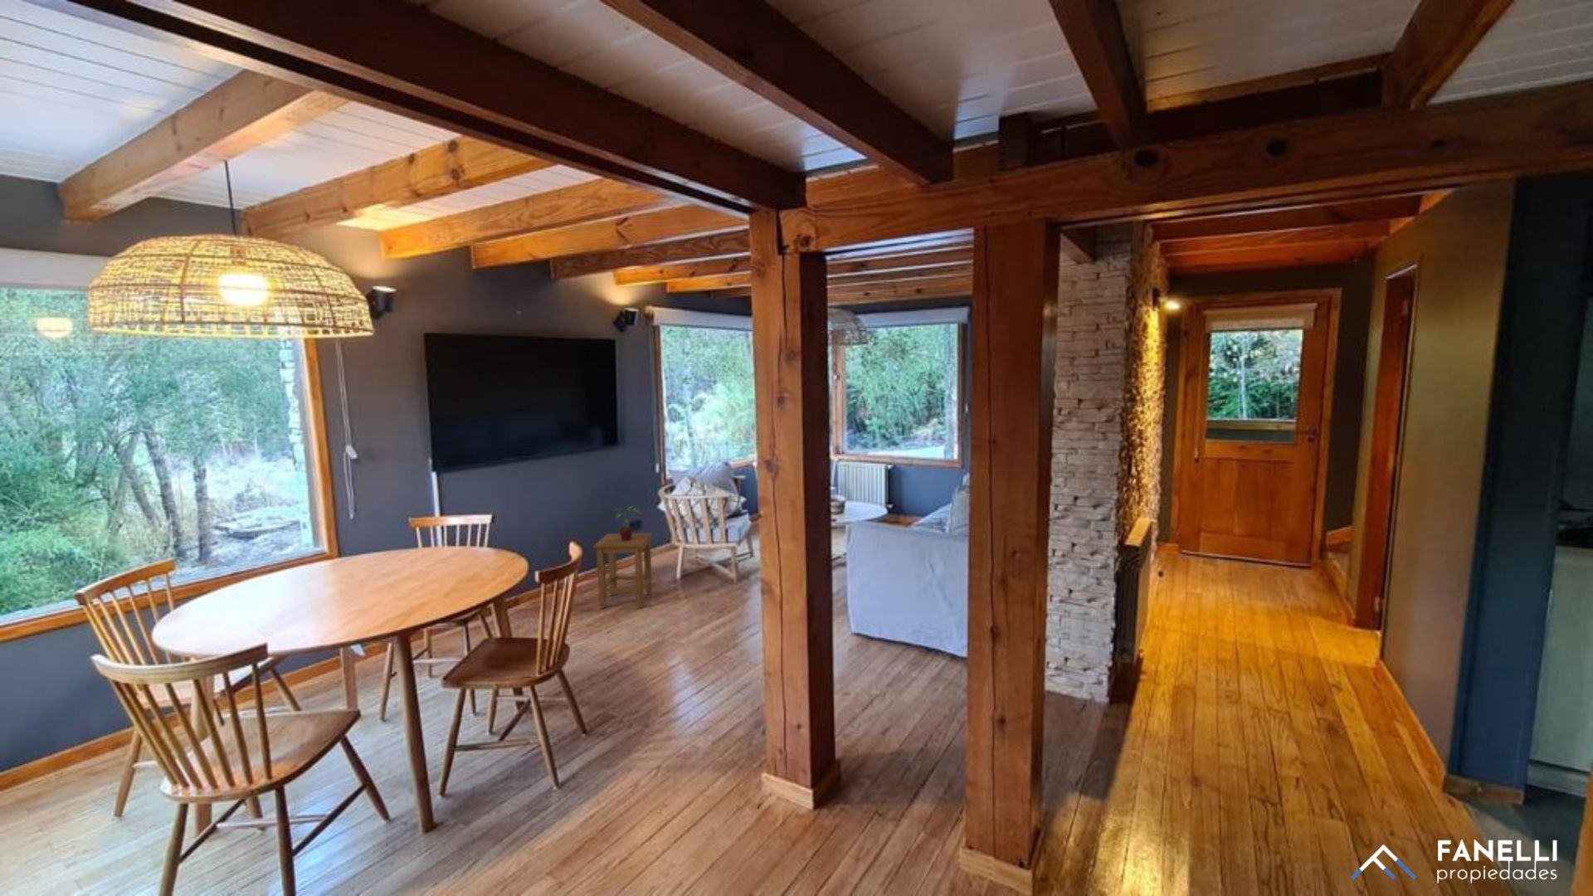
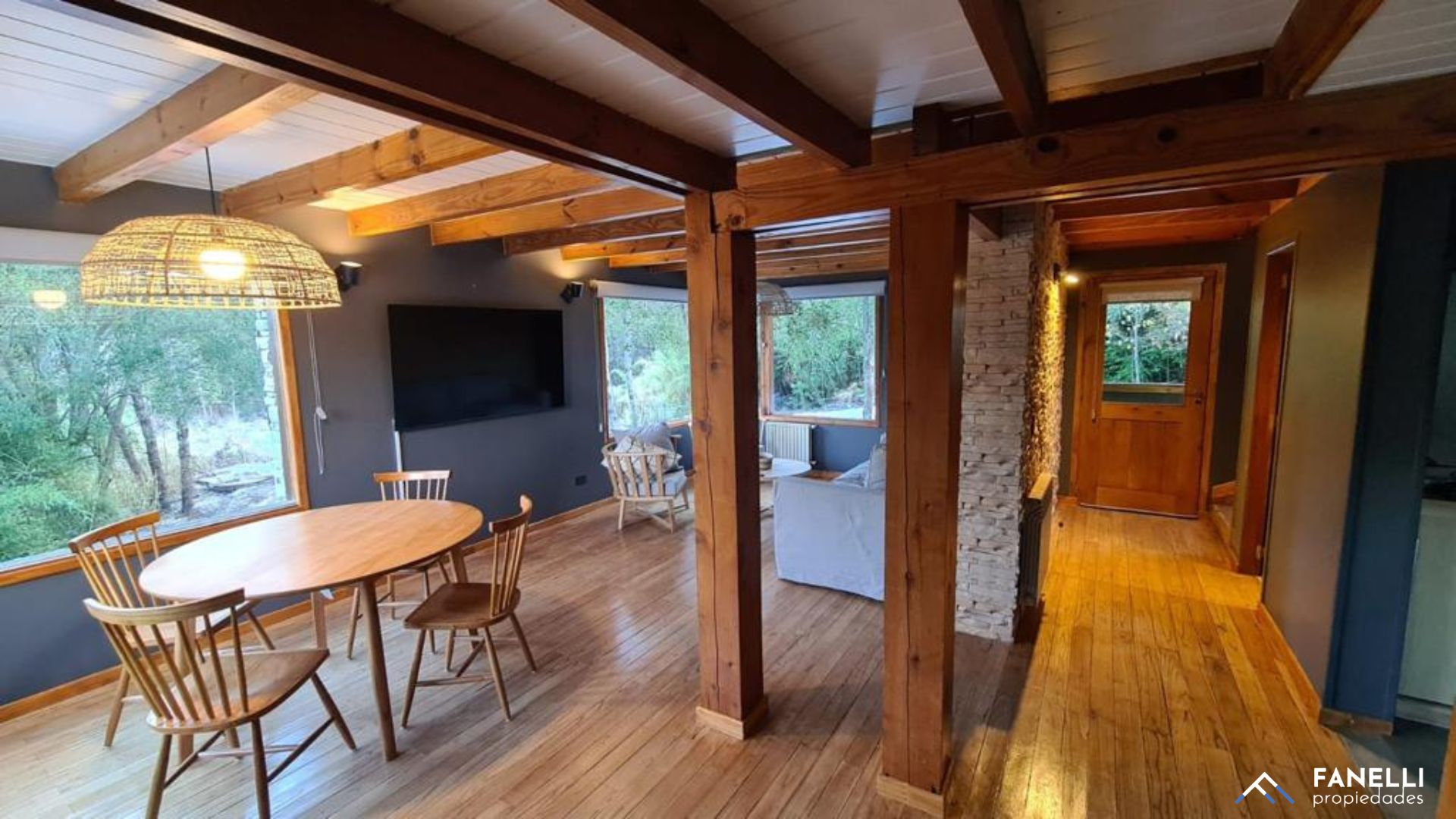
- stool (625, 575)
- potted plant (627, 524)
